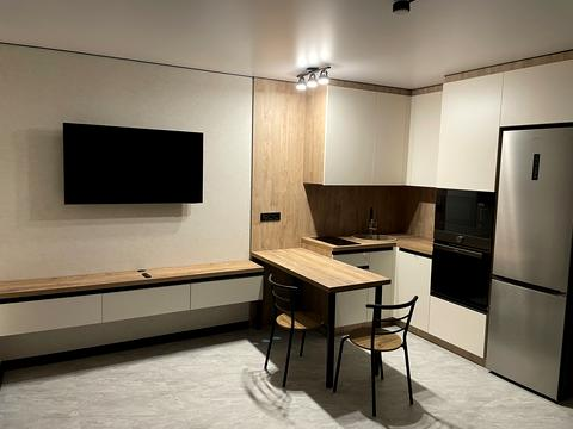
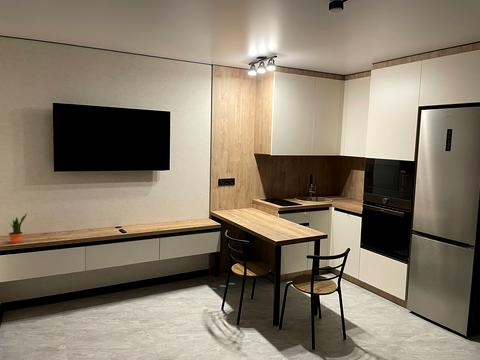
+ potted plant (18, 227)
